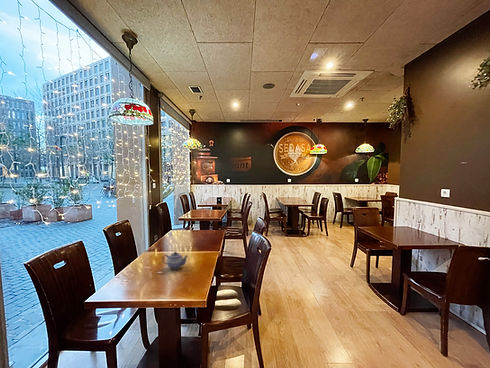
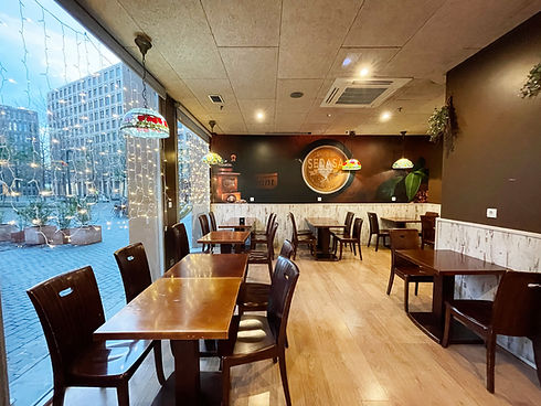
- teapot (175, 259)
